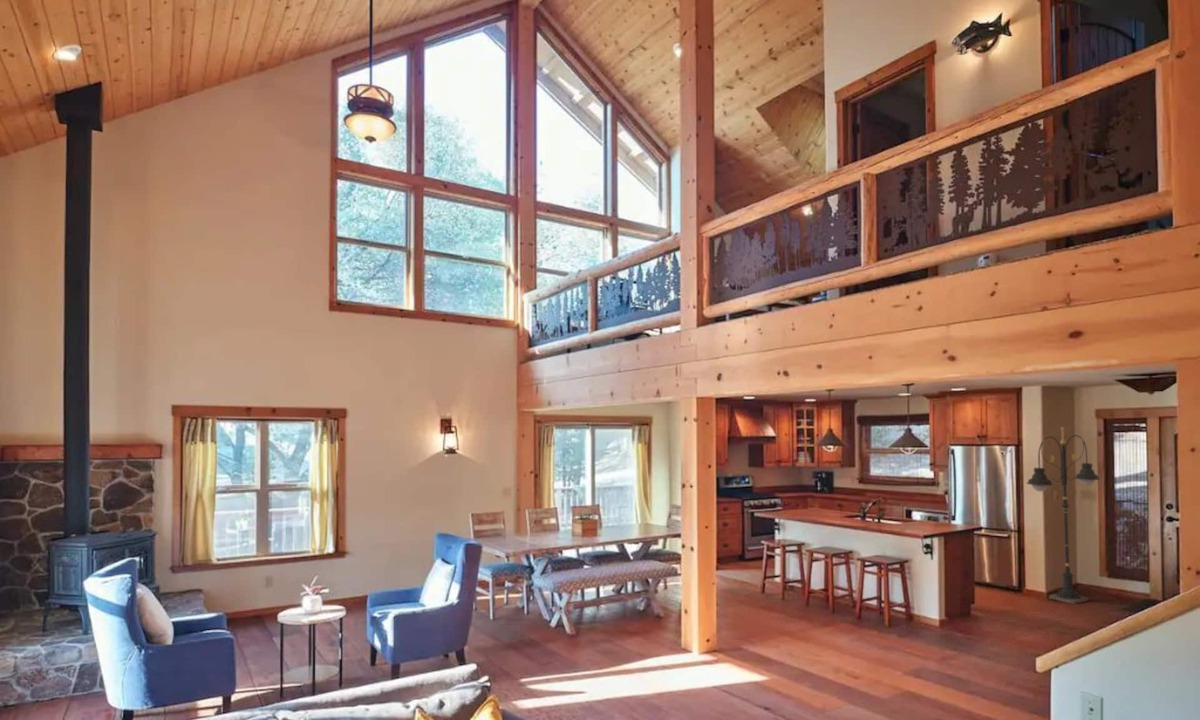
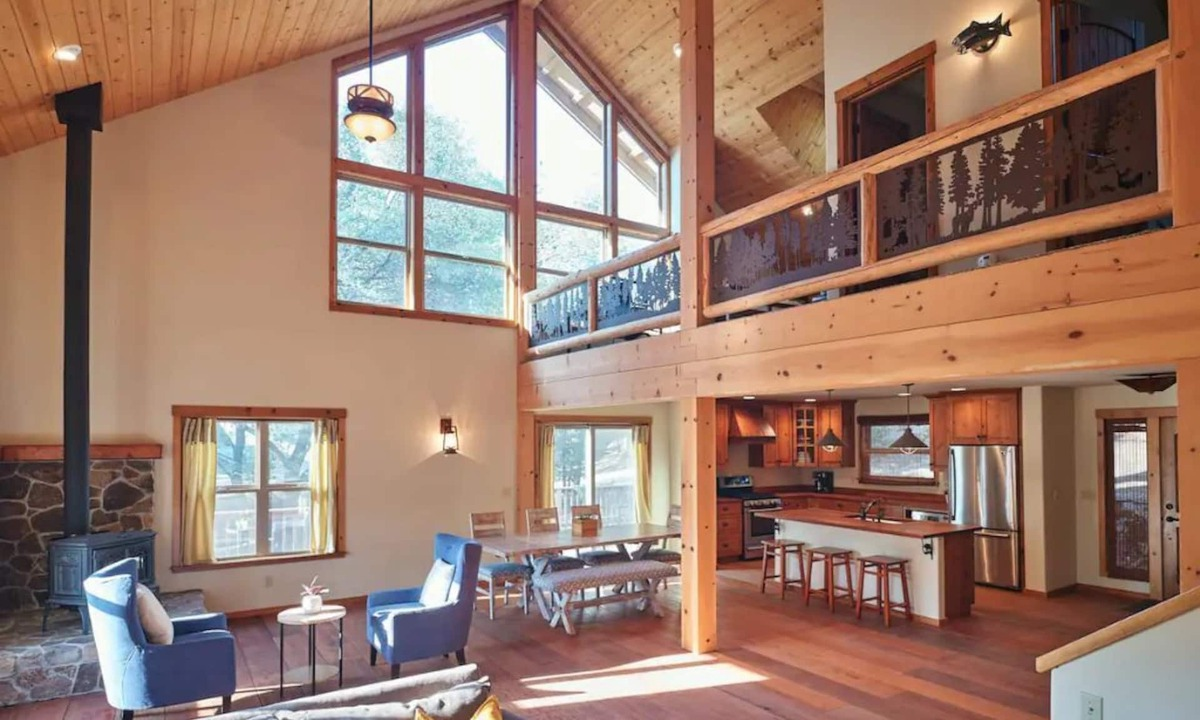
- floor lamp (1065, 513)
